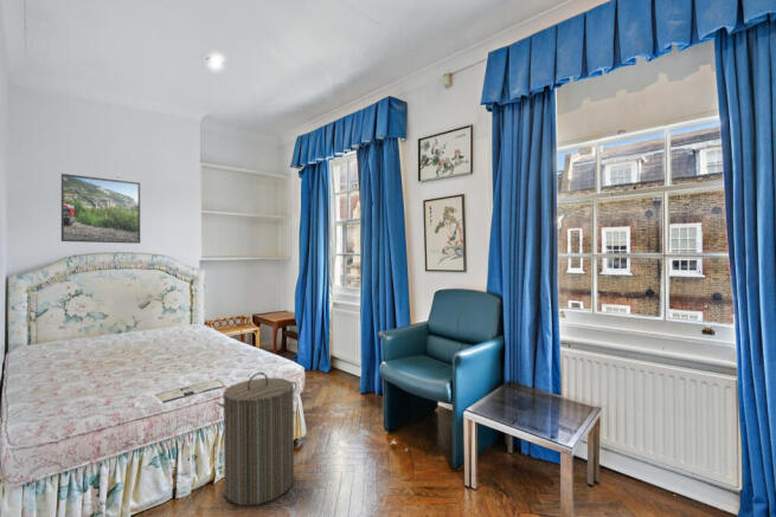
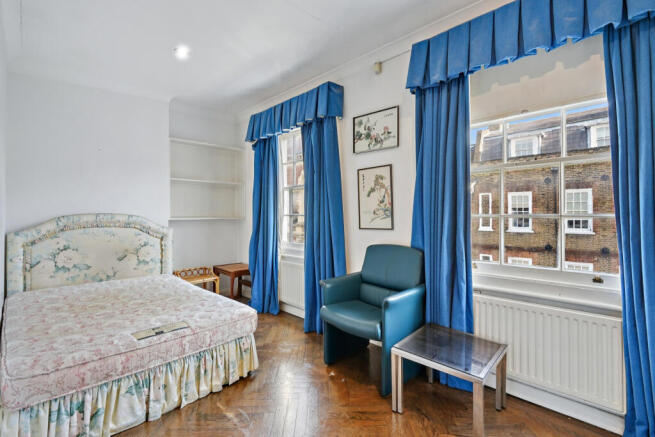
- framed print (102, 209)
- laundry hamper (259, 428)
